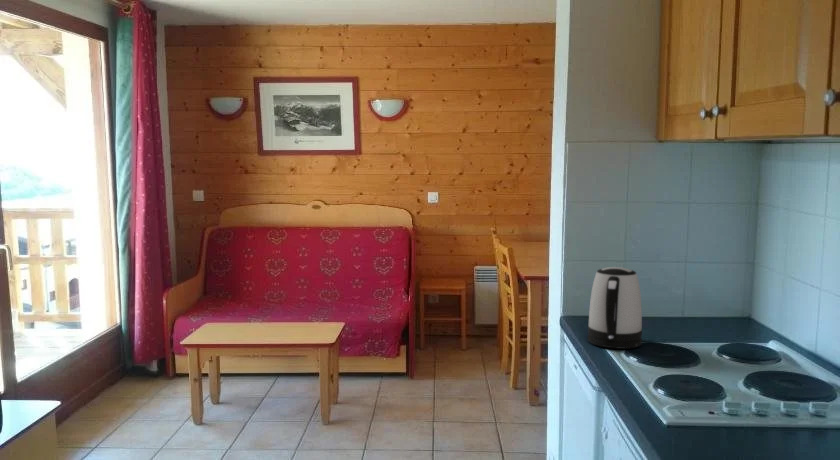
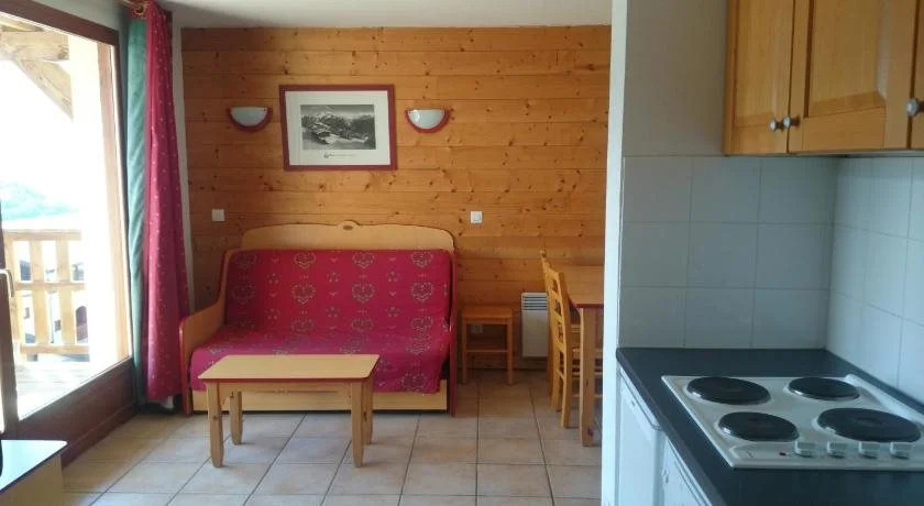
- kettle (614, 306)
